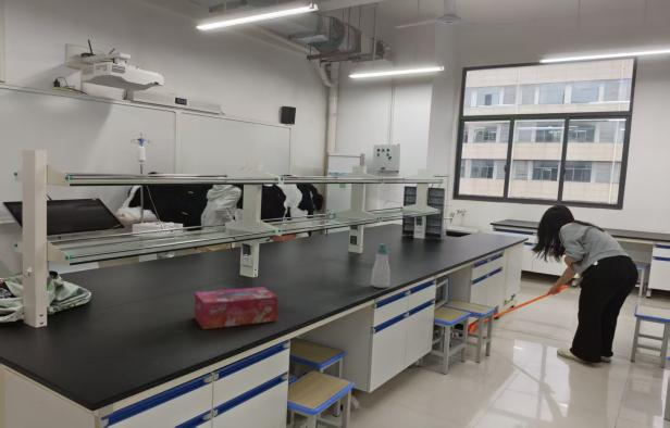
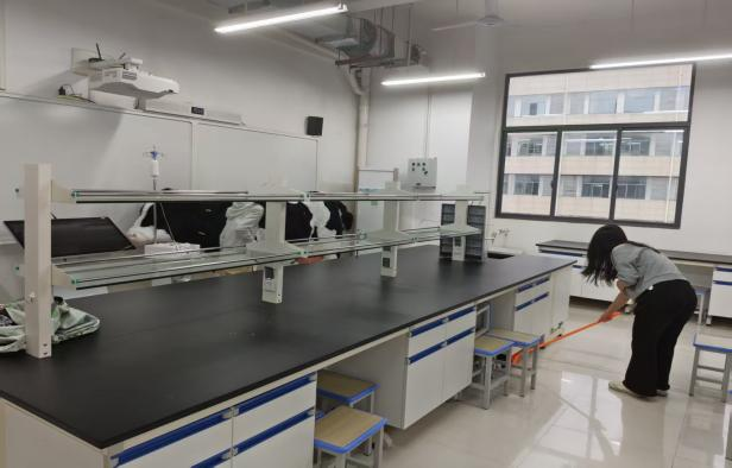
- soap bottle (381, 264)
- tissue box (235, 306)
